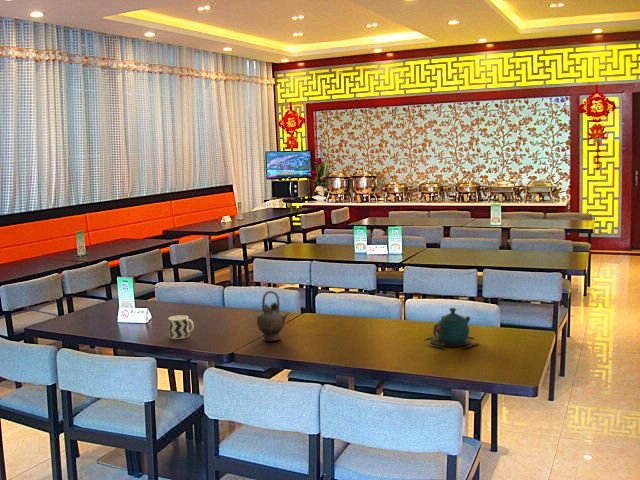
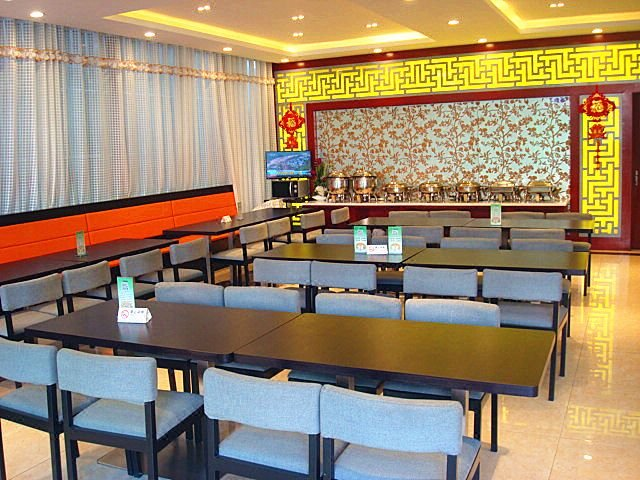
- cup (181, 327)
- teapot (450, 325)
- teapot (273, 315)
